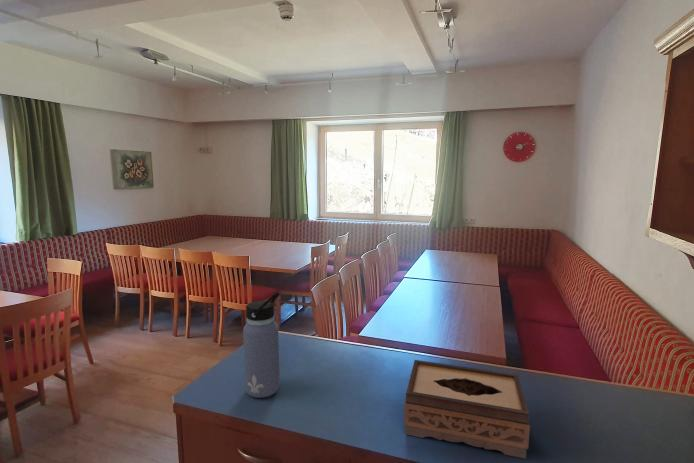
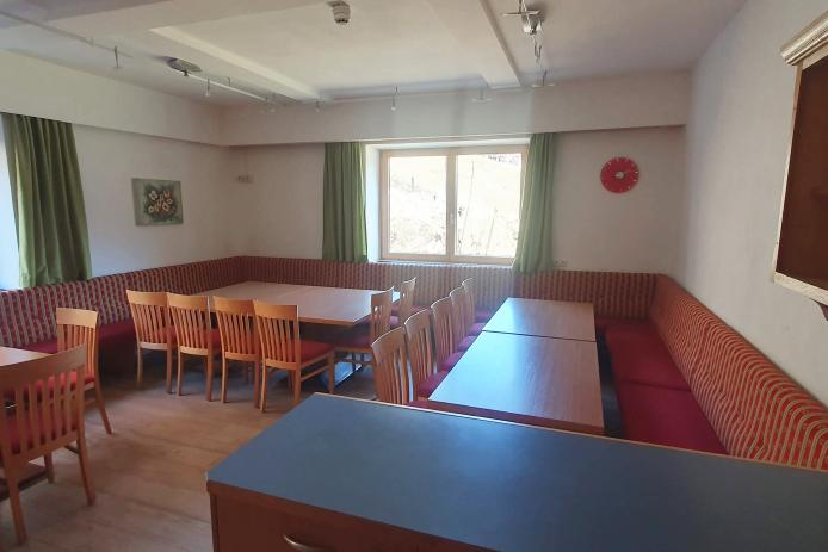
- water bottle (262, 341)
- tissue box (463, 403)
